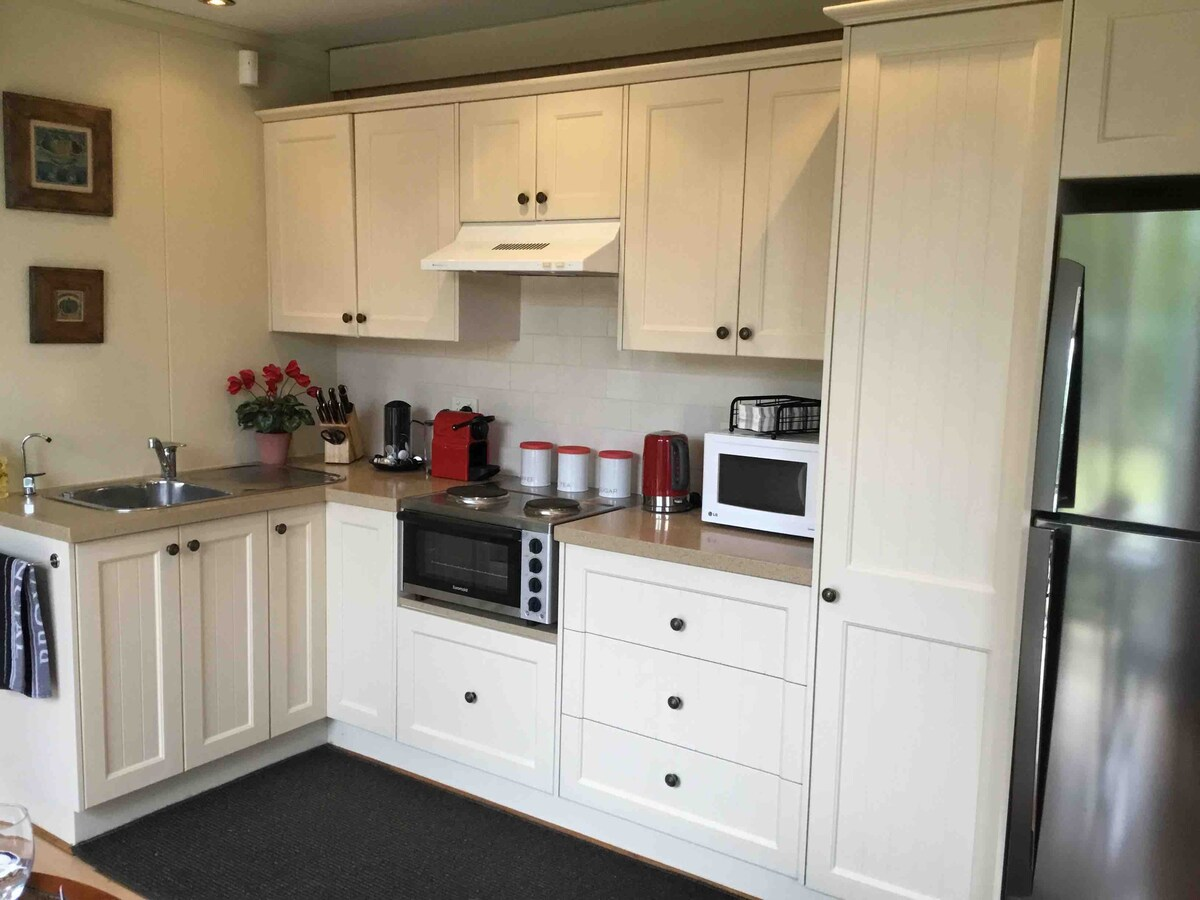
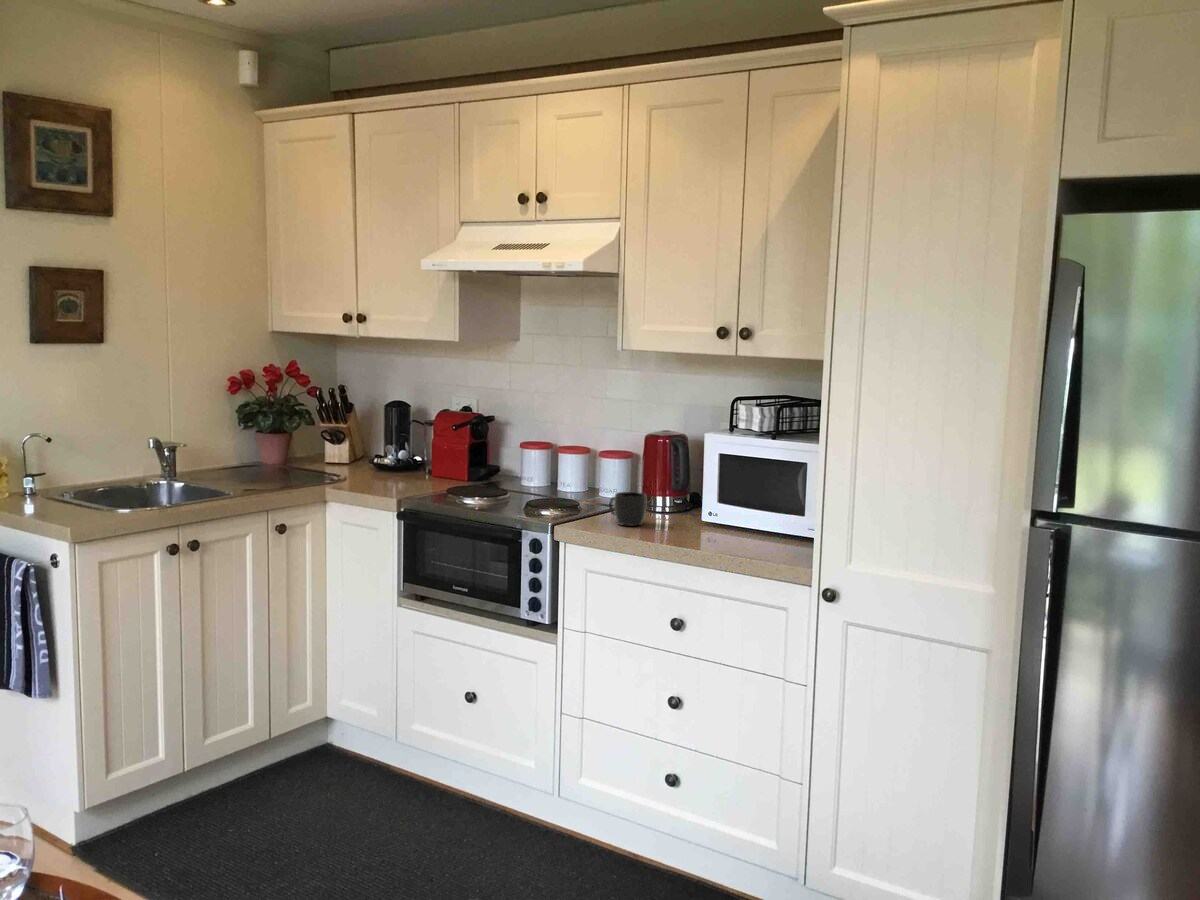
+ mug (627, 508)
